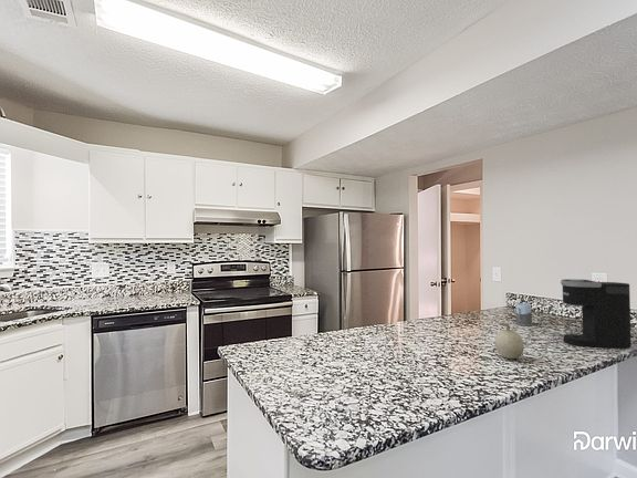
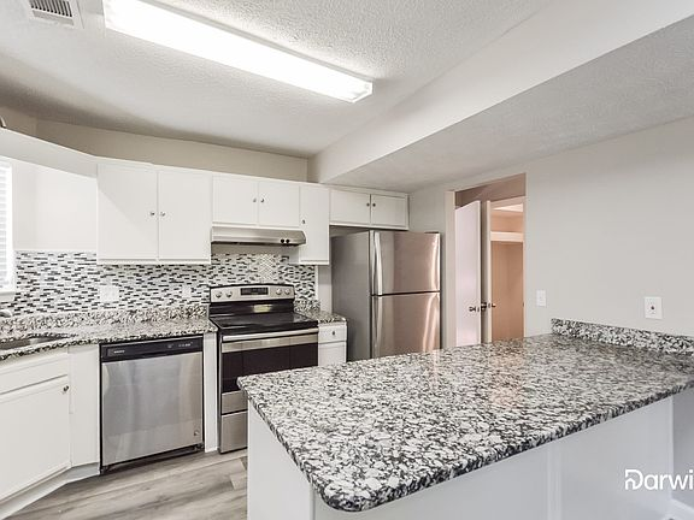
- coffee maker (594, 312)
- fruit (509, 339)
- mug (522, 313)
